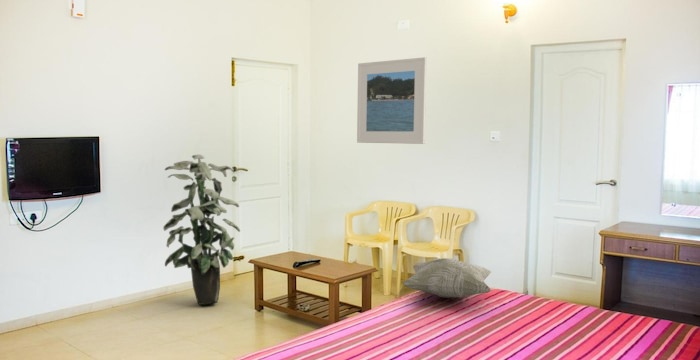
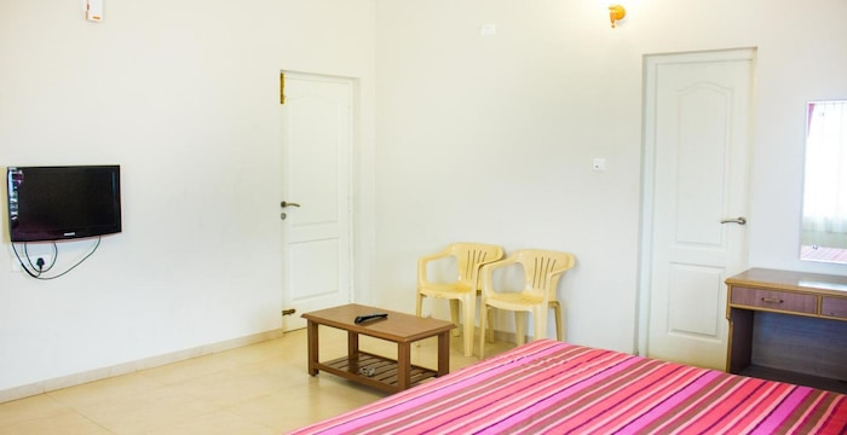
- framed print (390, 102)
- decorative pillow (448, 277)
- indoor plant (200, 229)
